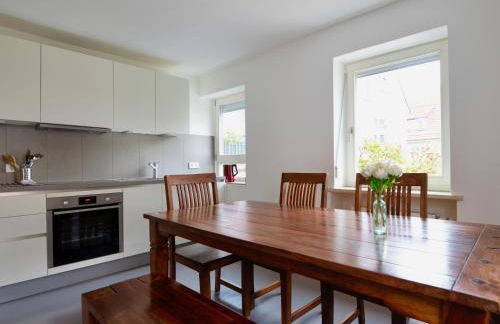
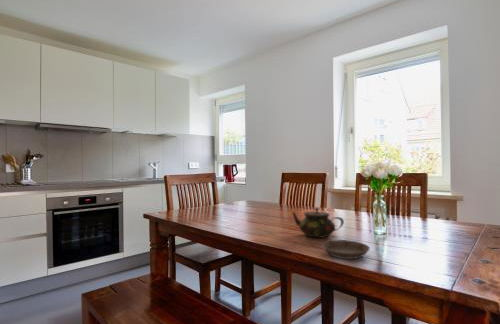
+ saucer (345, 249)
+ teapot (316, 221)
